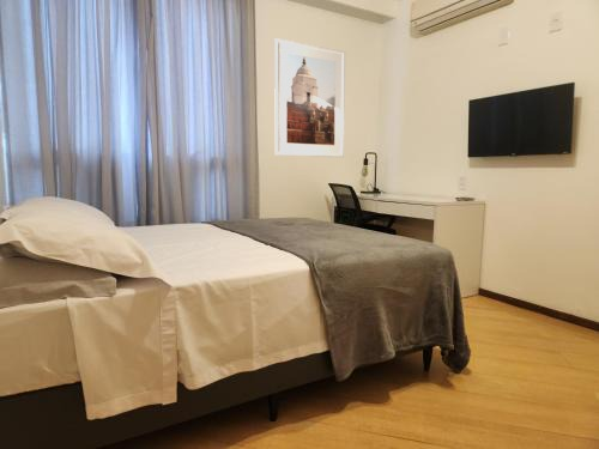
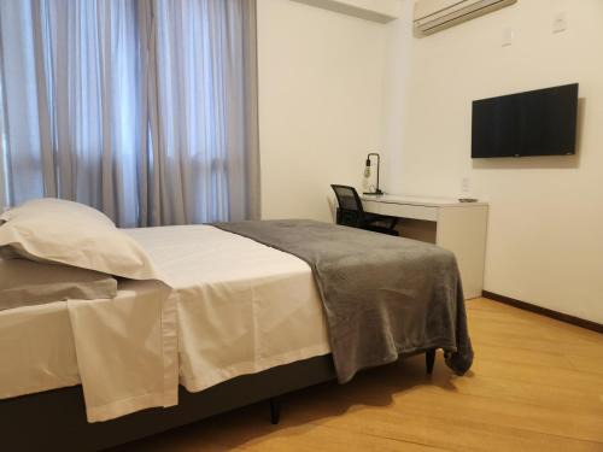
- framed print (310, 101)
